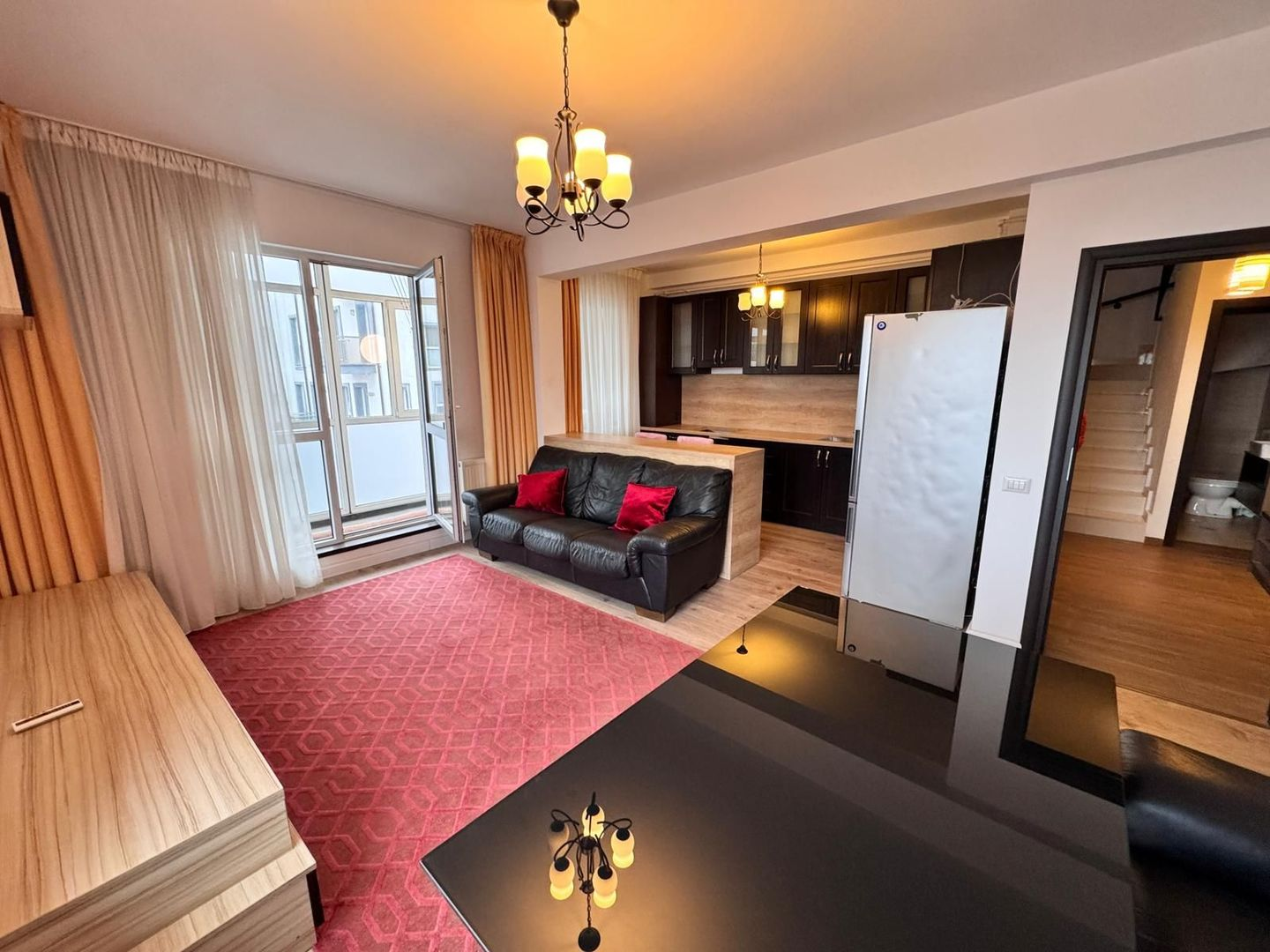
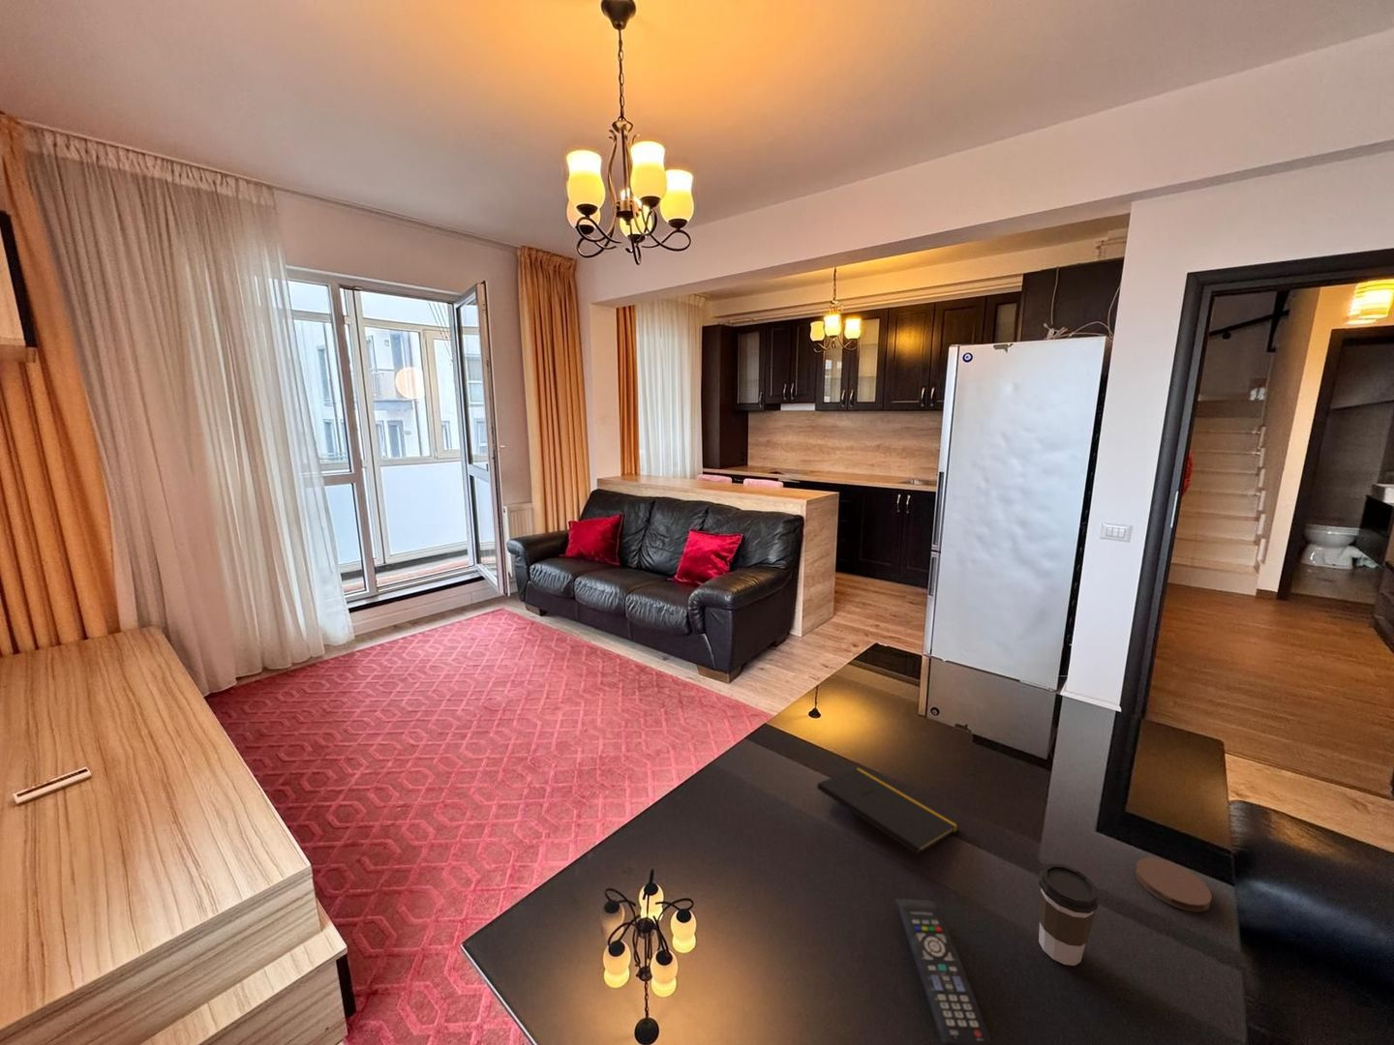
+ coffee cup (1064, 914)
+ coaster (1171, 883)
+ remote control (936, 962)
+ notepad (886, 805)
